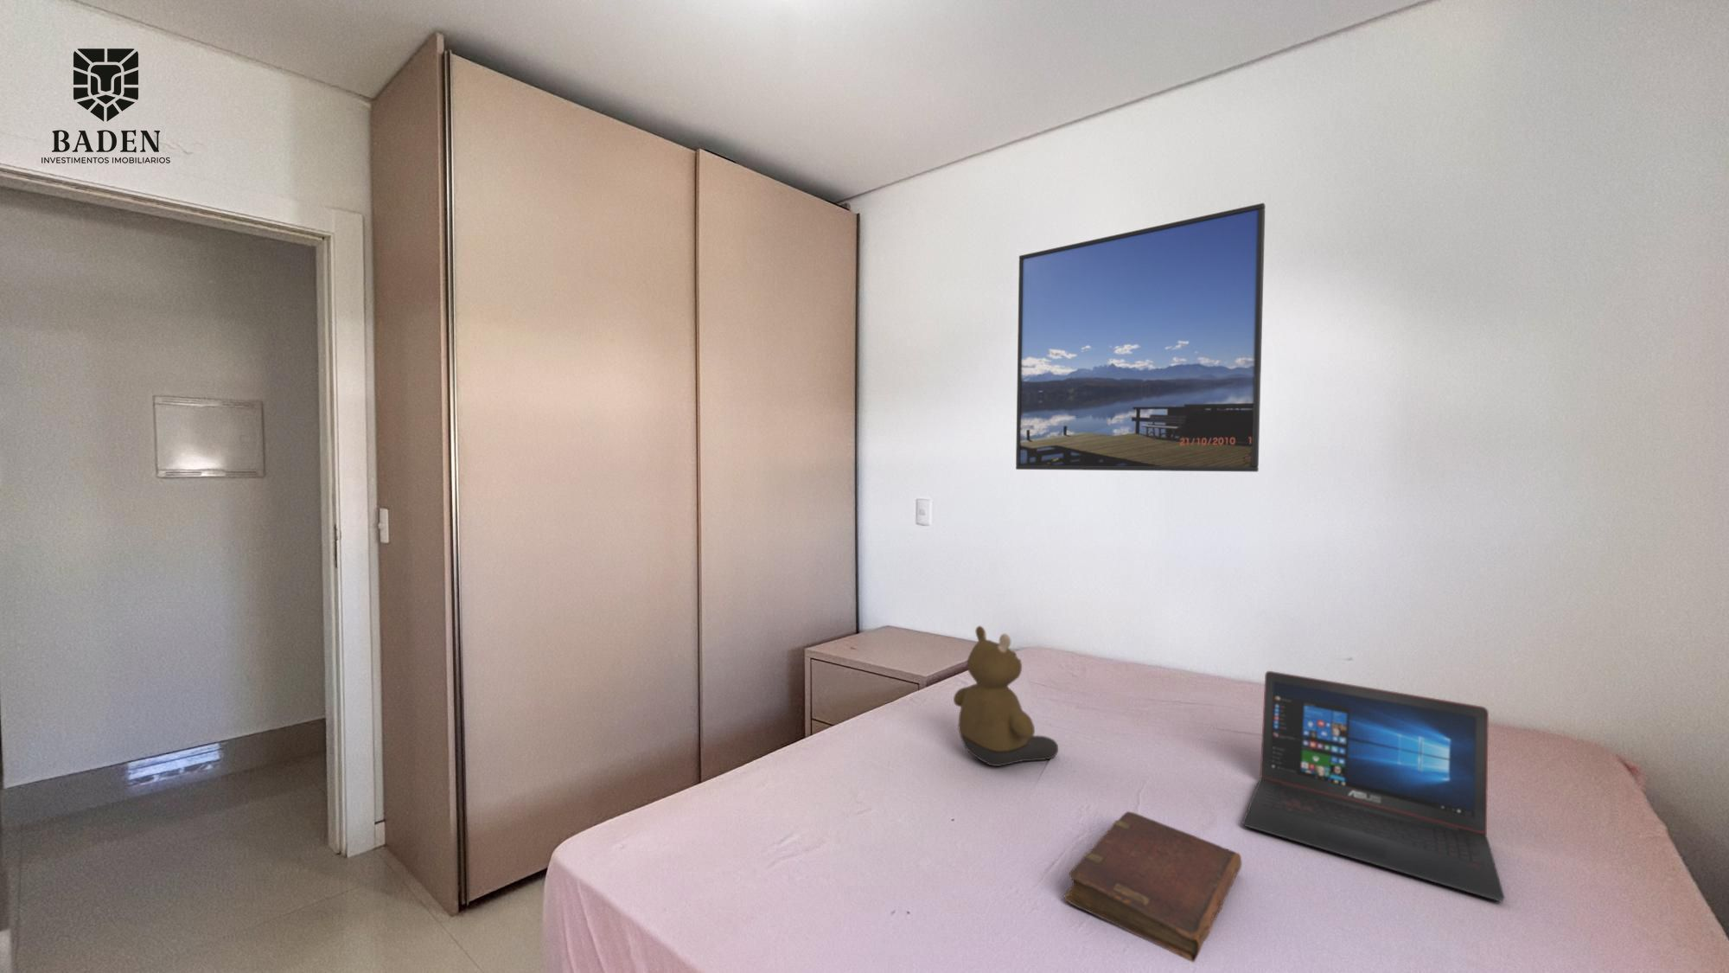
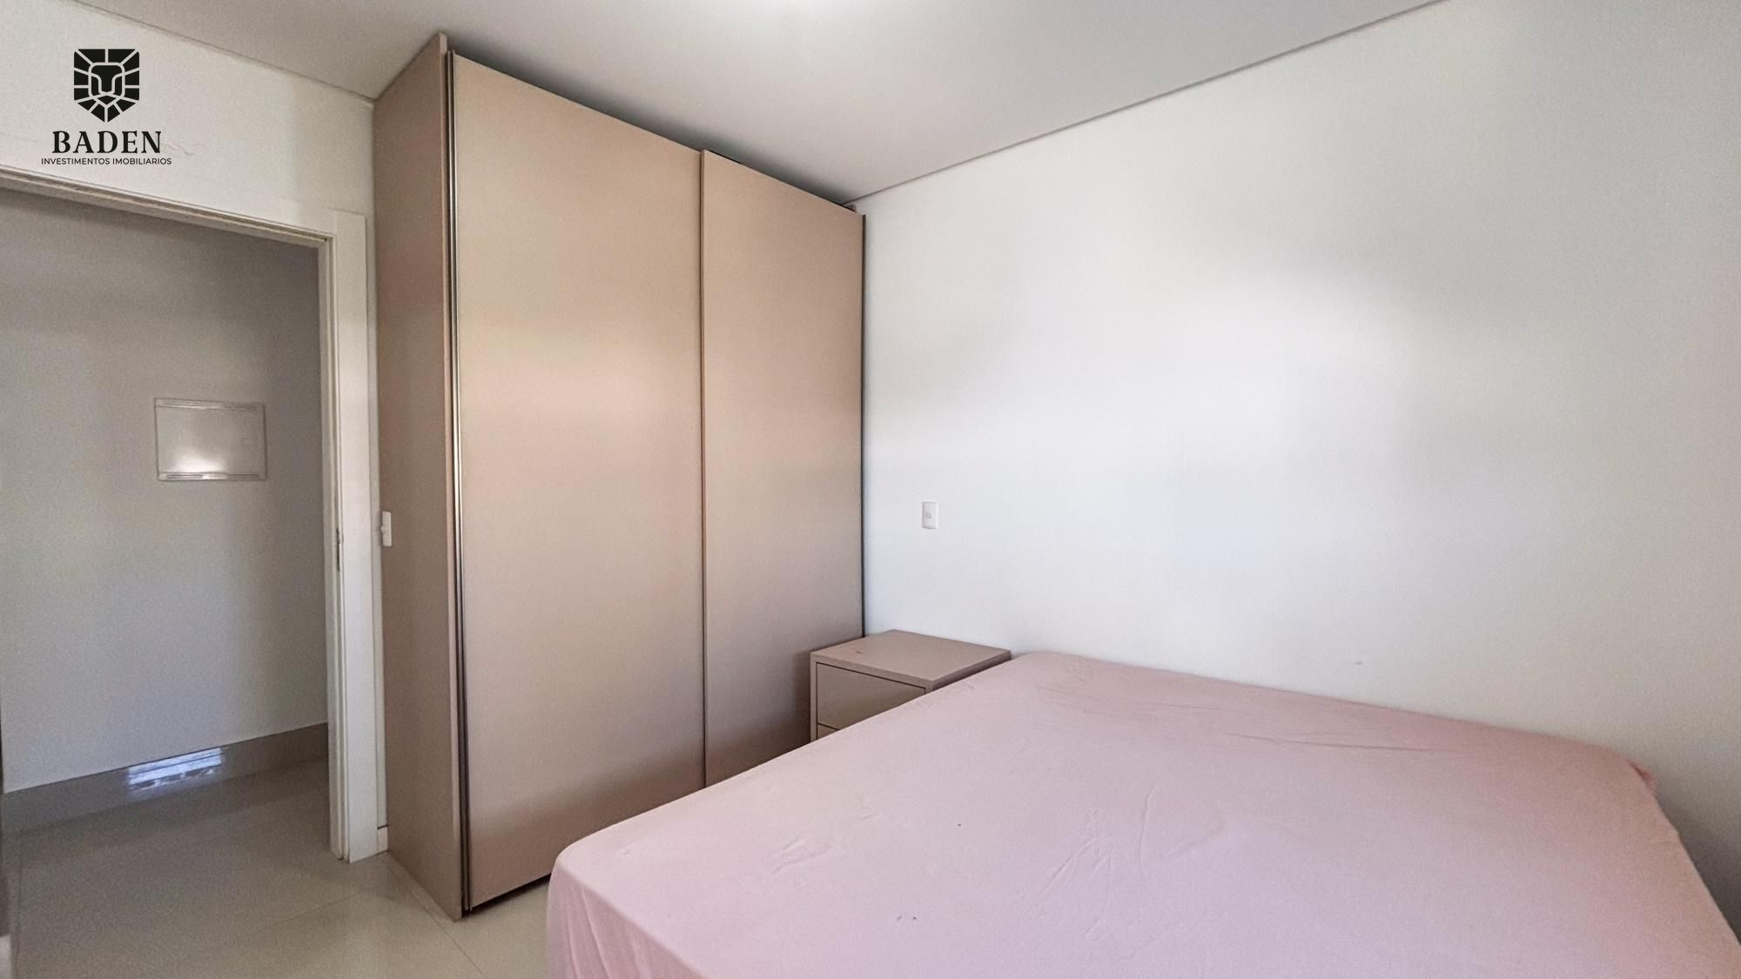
- bear (1006, 691)
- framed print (1126, 352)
- diary (1155, 874)
- laptop (1364, 767)
